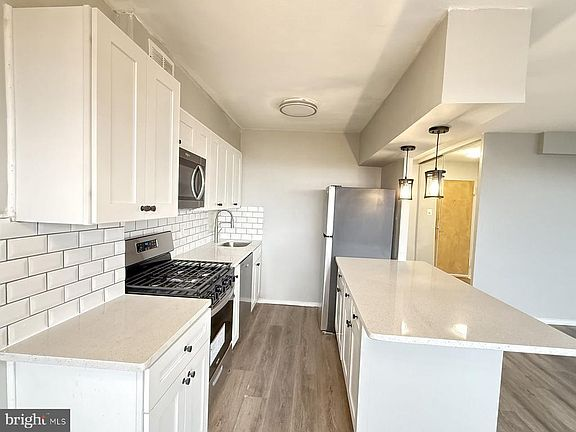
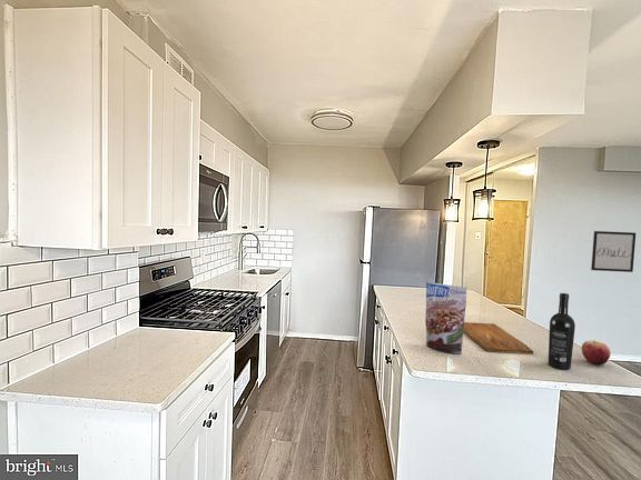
+ granola pouch (444, 317)
+ apple (595, 351)
+ wine bottle (561, 330)
+ wall art (613, 251)
+ cutting board (490, 336)
